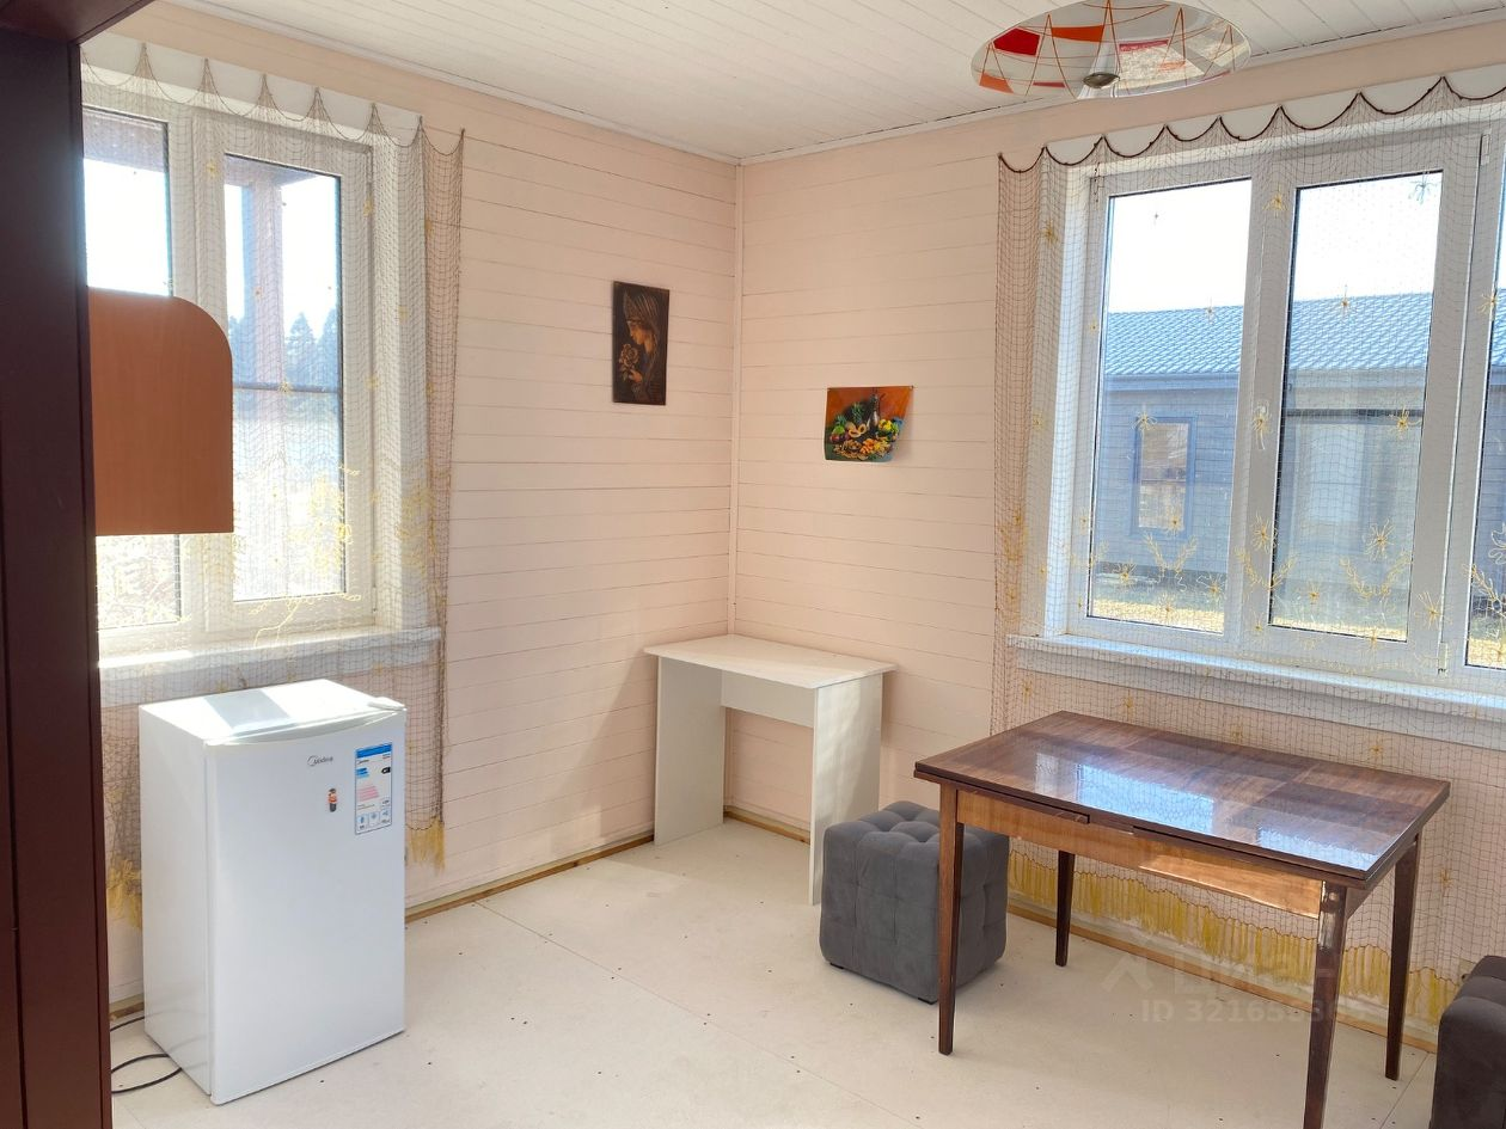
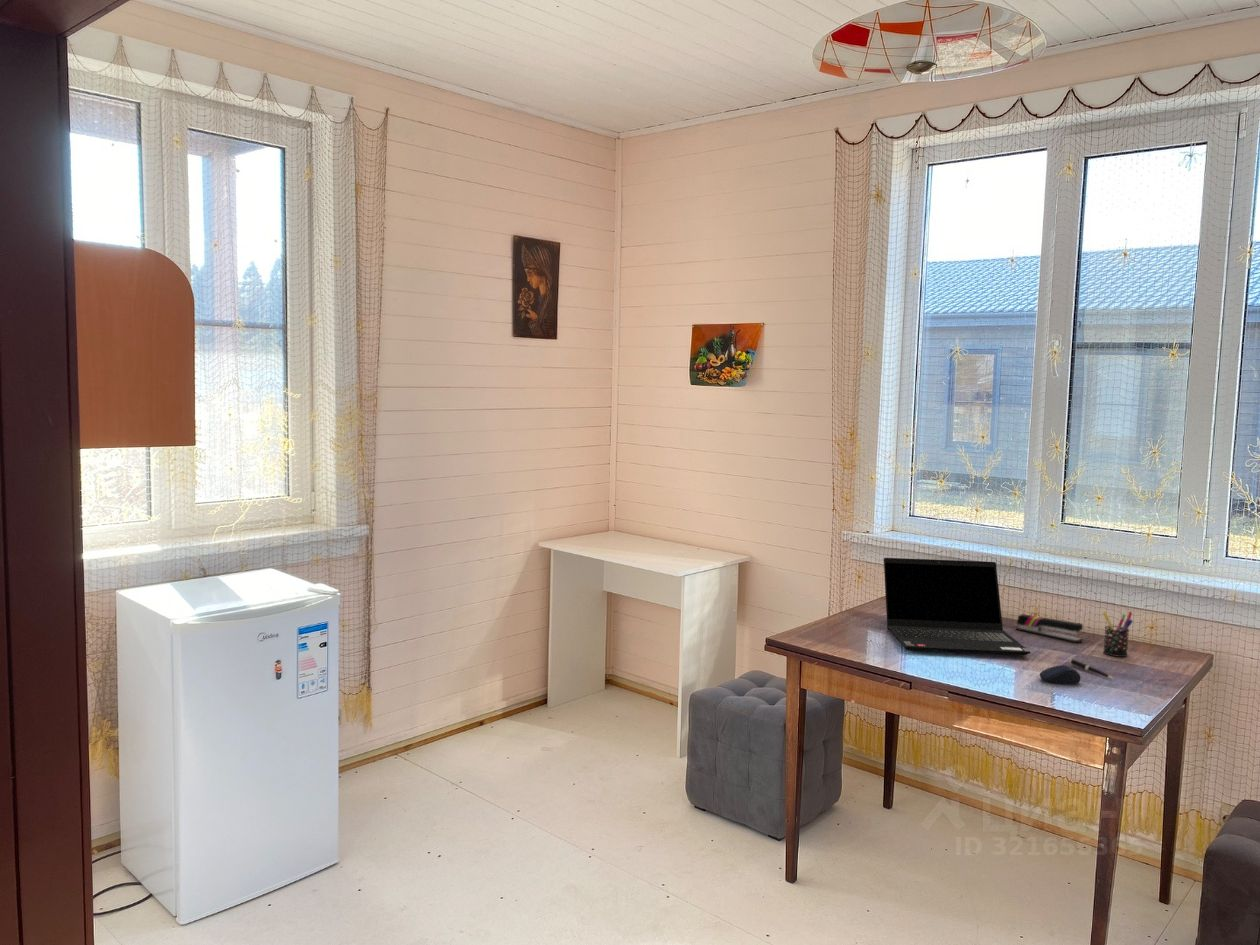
+ stapler (1049, 626)
+ computer mouse (1060, 672)
+ pen holder (1119, 631)
+ laptop computer (952, 604)
+ pen (1092, 669)
